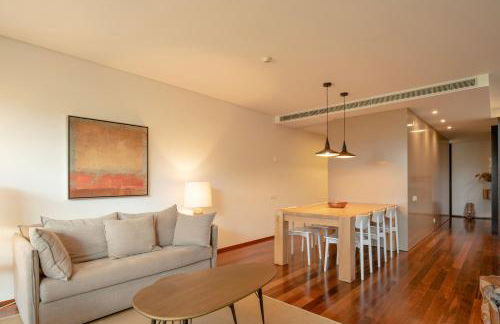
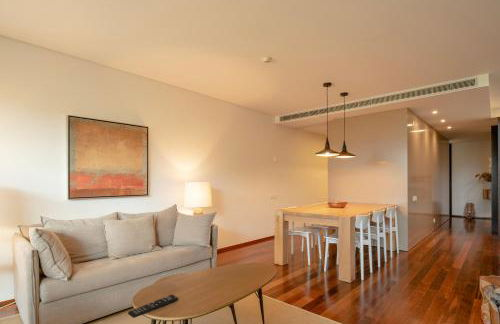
+ remote control (154, 305)
